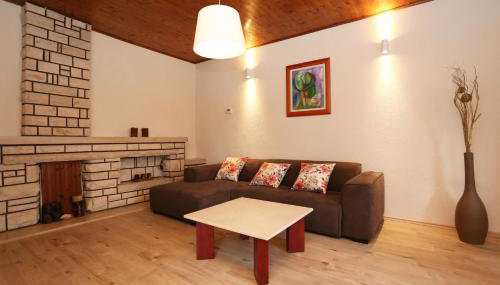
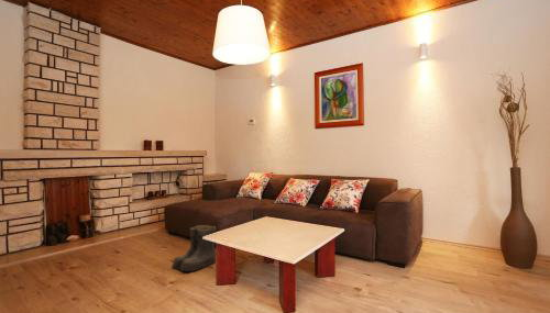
+ boots (195, 246)
